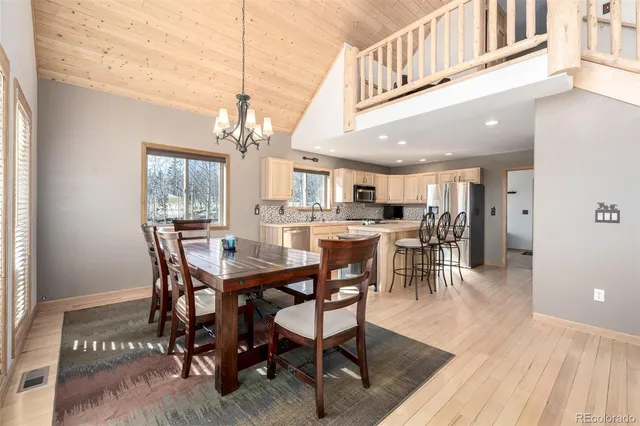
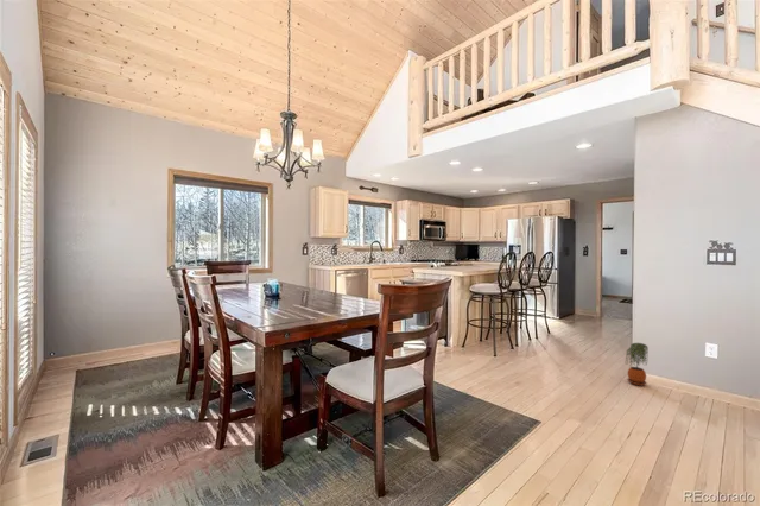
+ potted plant (636, 362)
